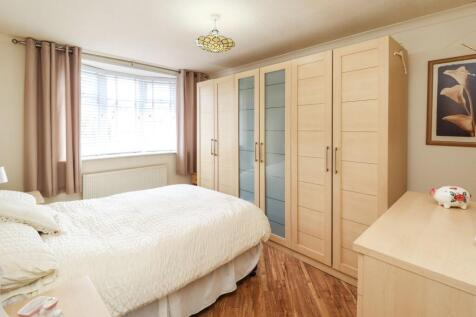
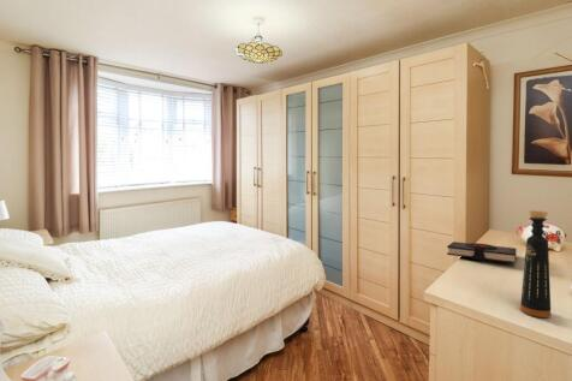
+ bottle (536, 262)
+ book (481, 249)
